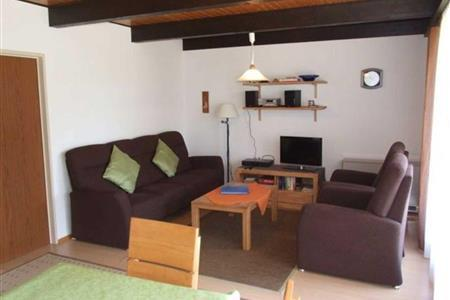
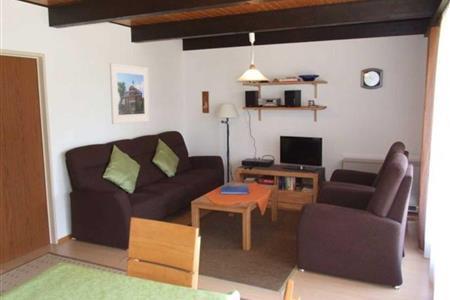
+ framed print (131, 94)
